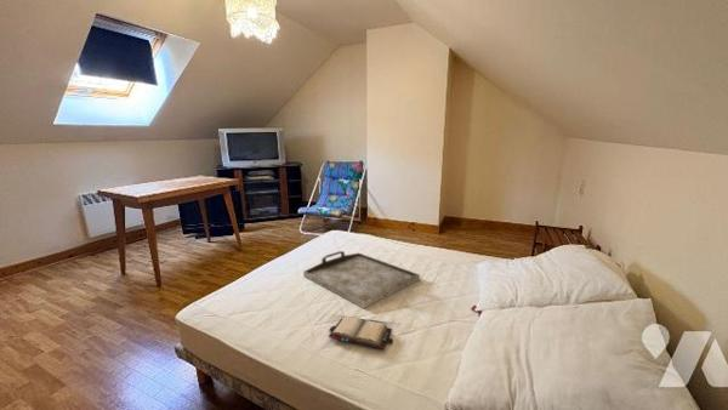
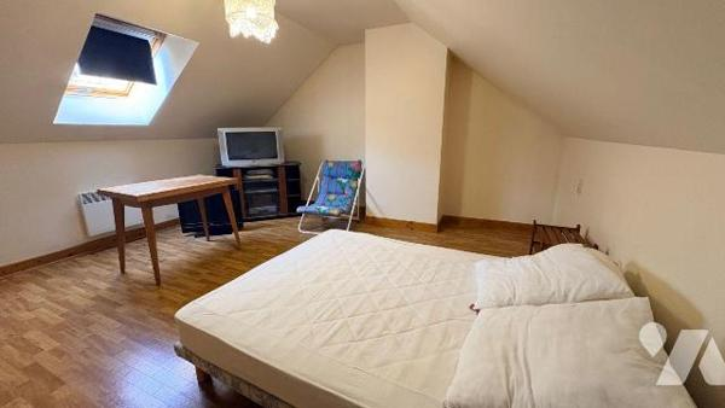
- hardback book (359, 331)
- serving tray (360, 271)
